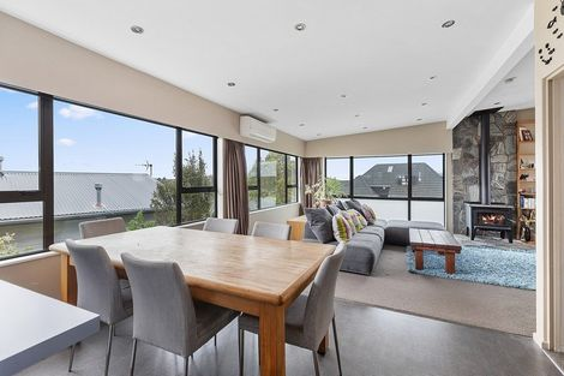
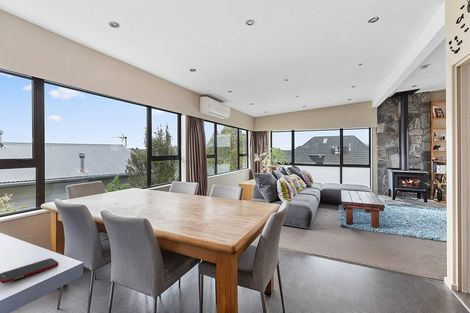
+ cell phone (29, 269)
